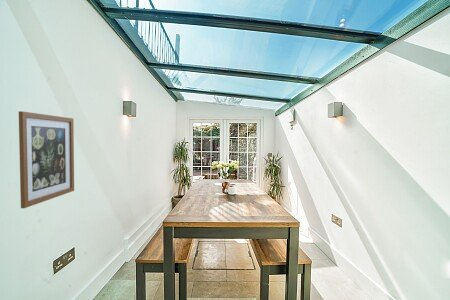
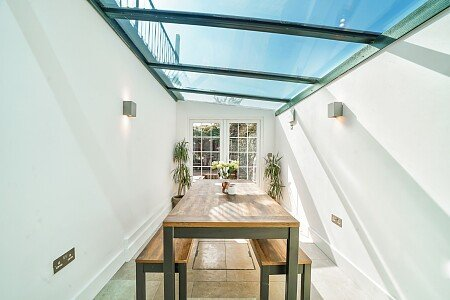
- wall art (50, 157)
